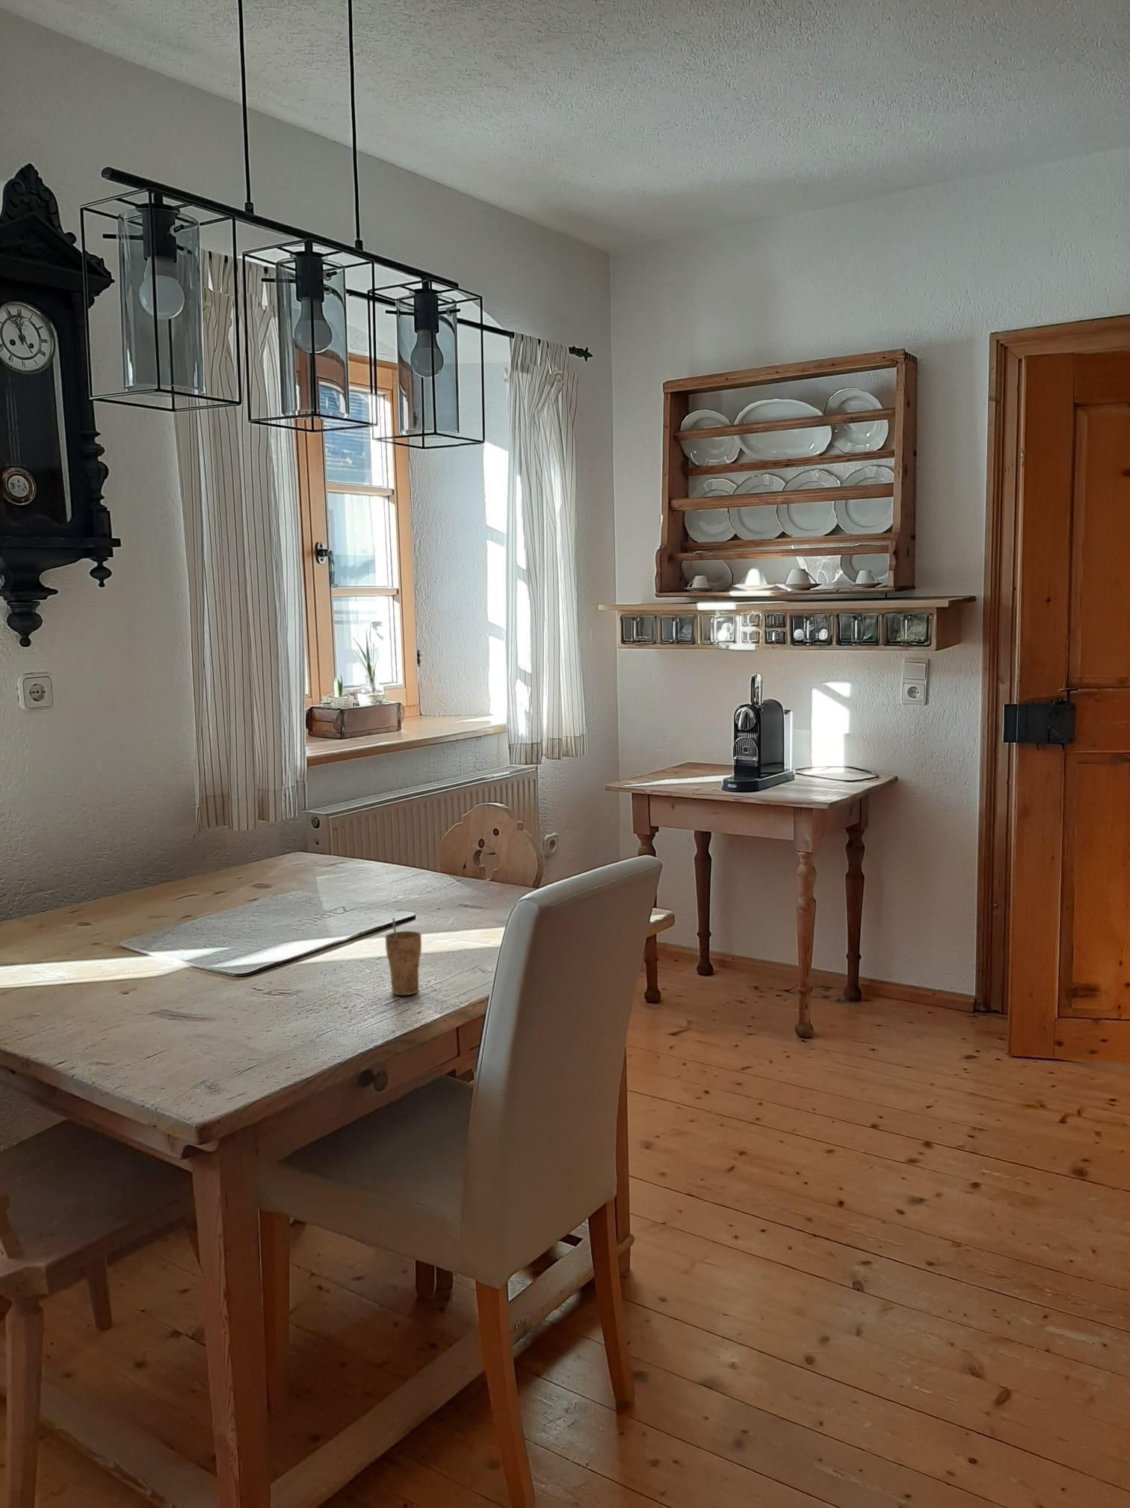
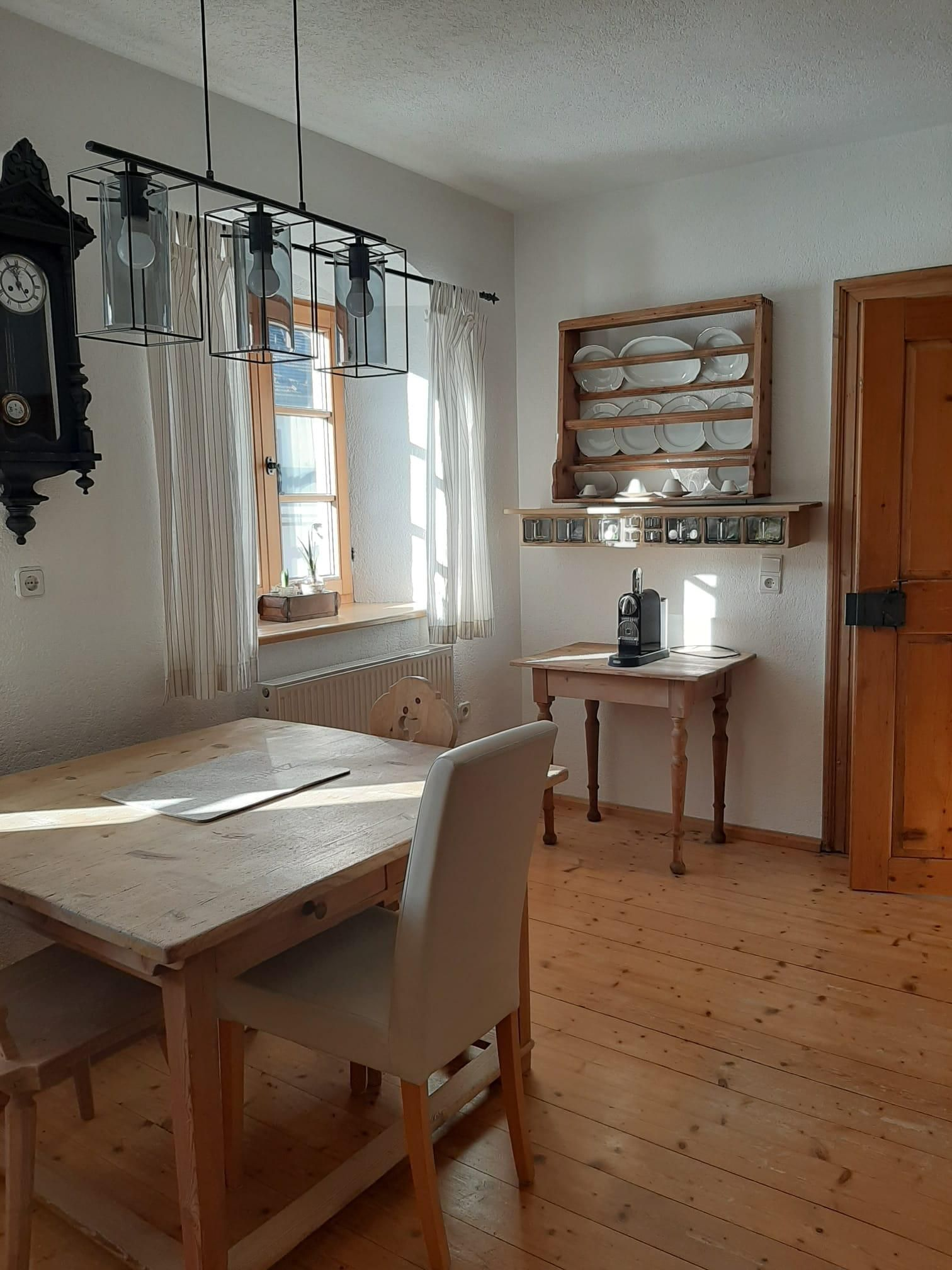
- cup (404, 956)
